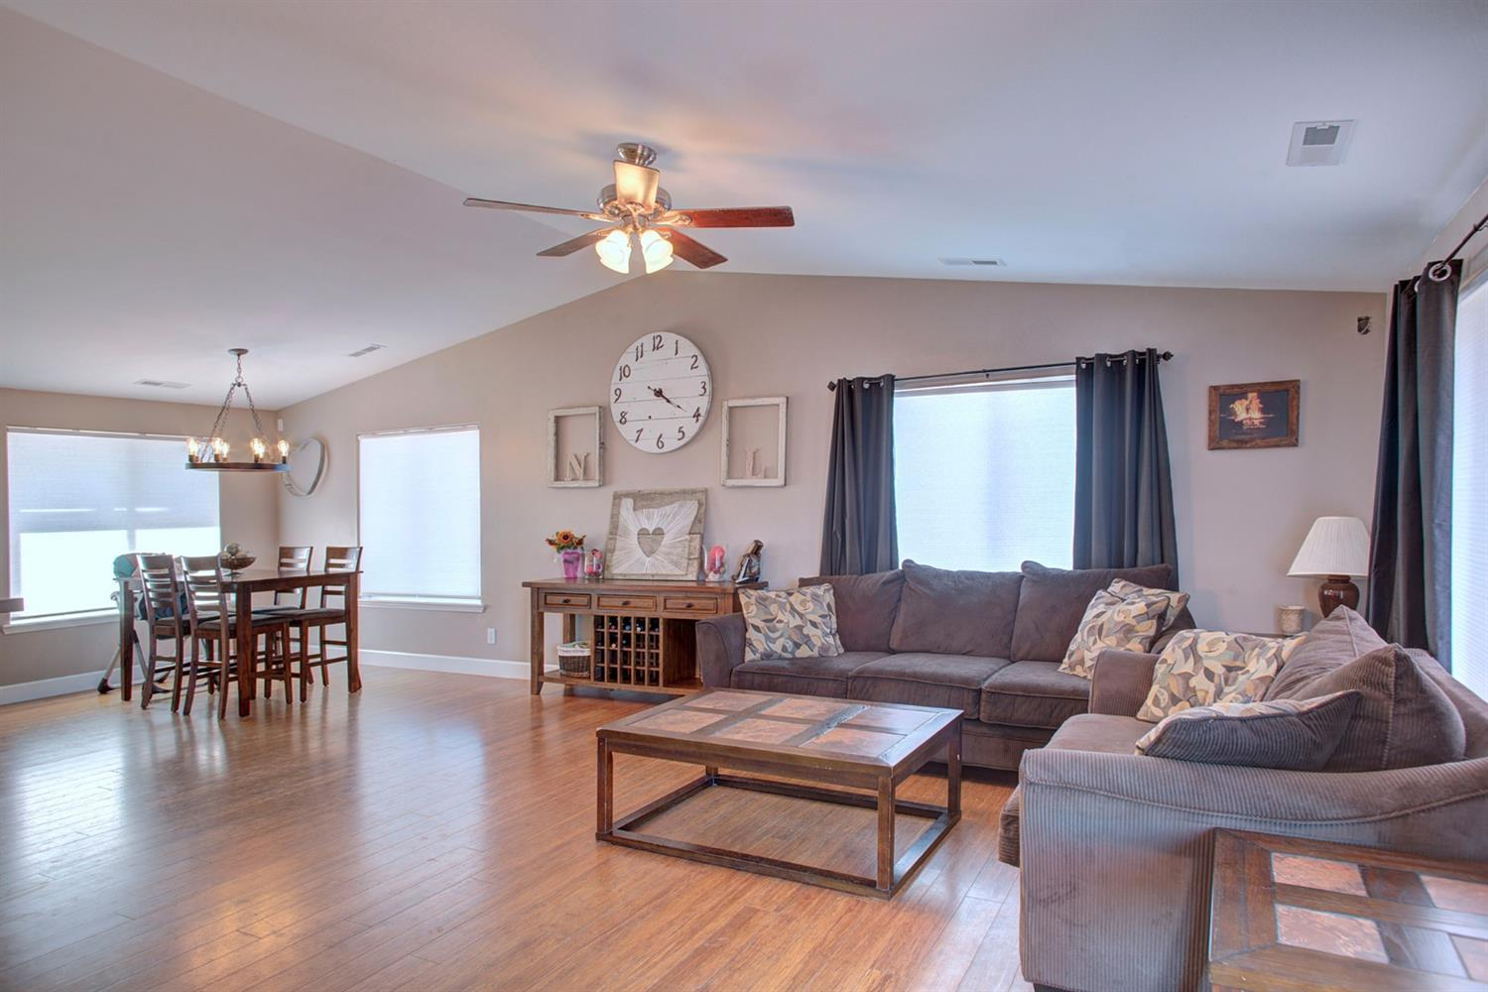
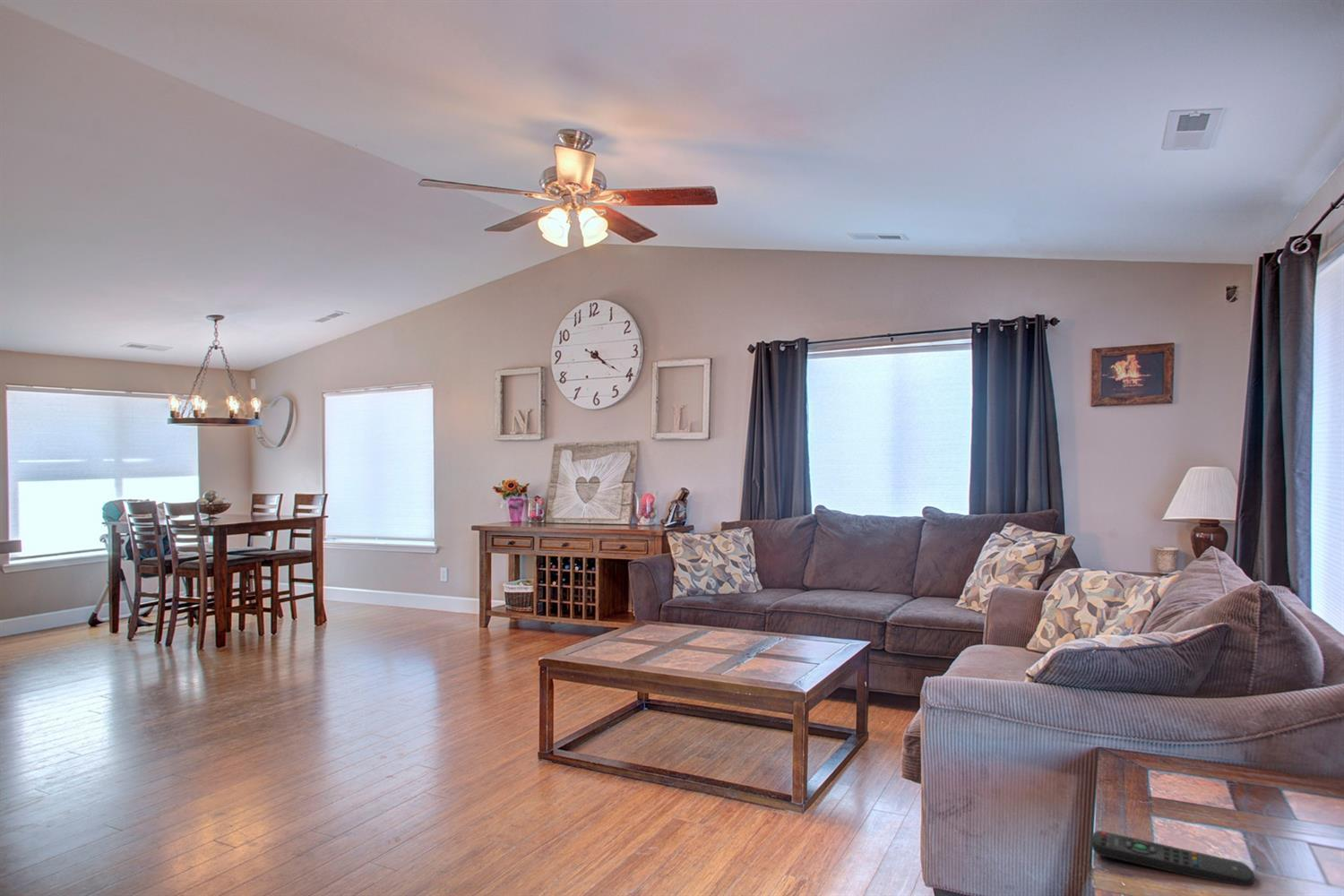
+ remote control (1168, 857)
